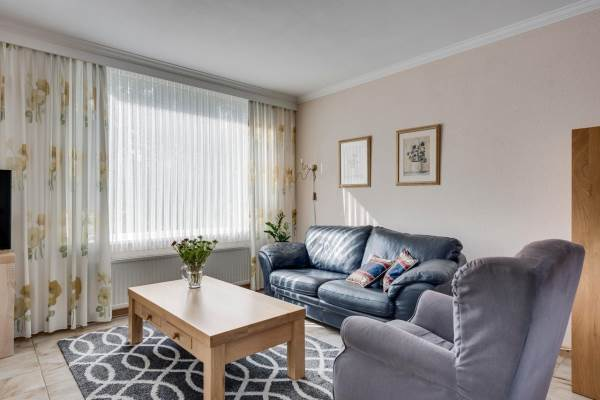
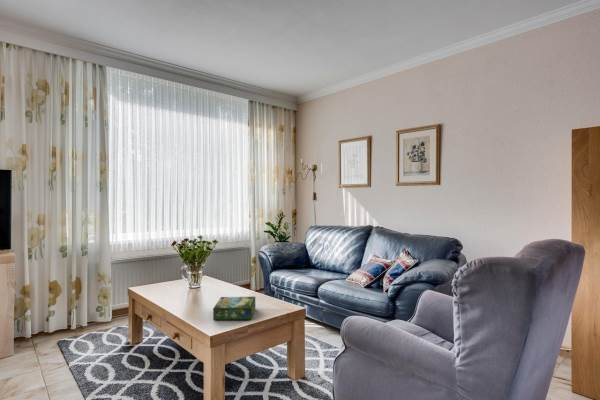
+ board game (235, 307)
